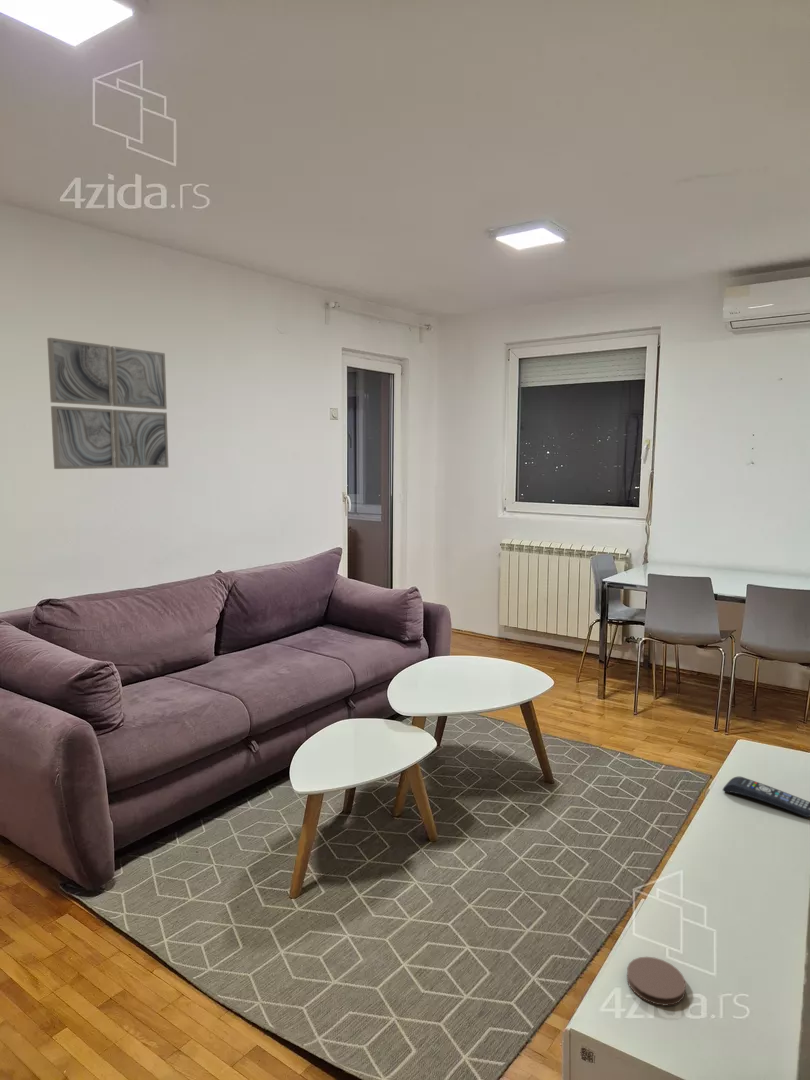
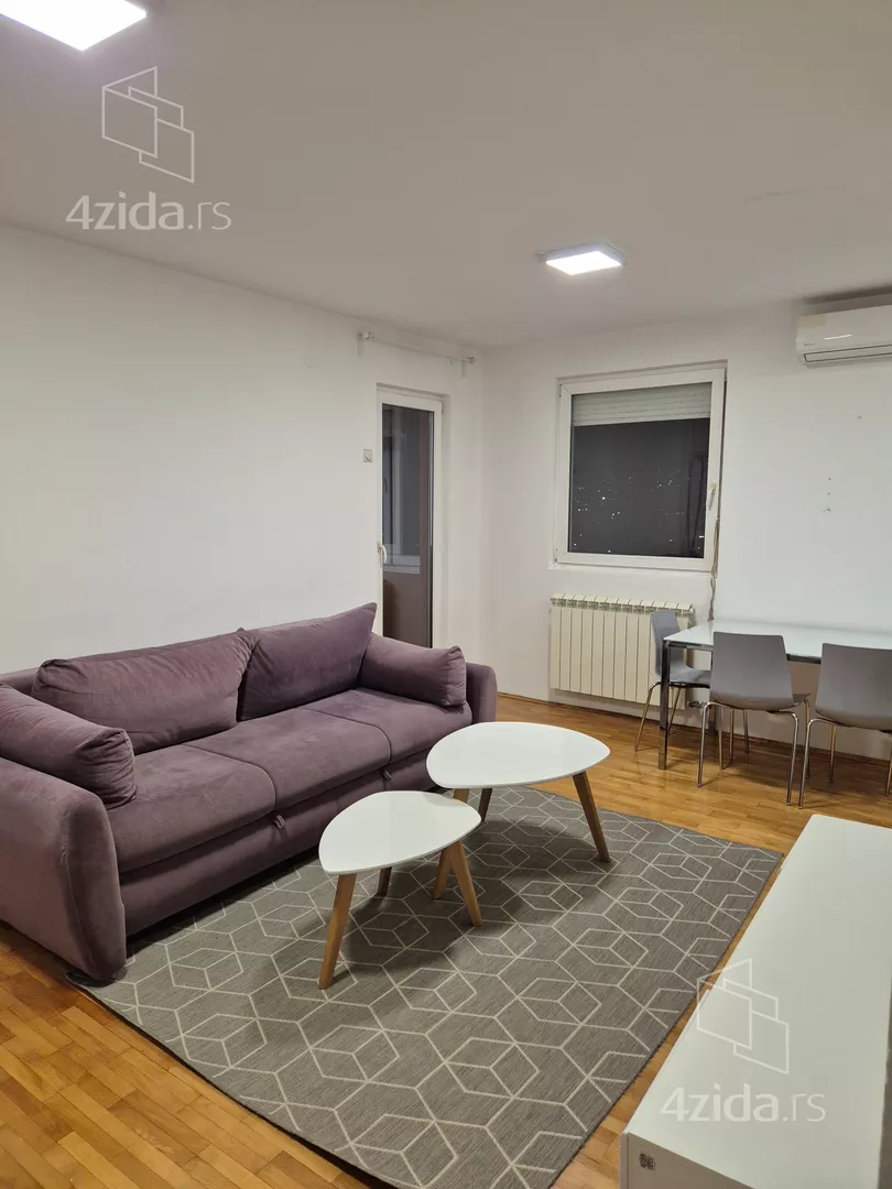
- wall art (112, 409)
- remote control (769, 795)
- coaster (655, 980)
